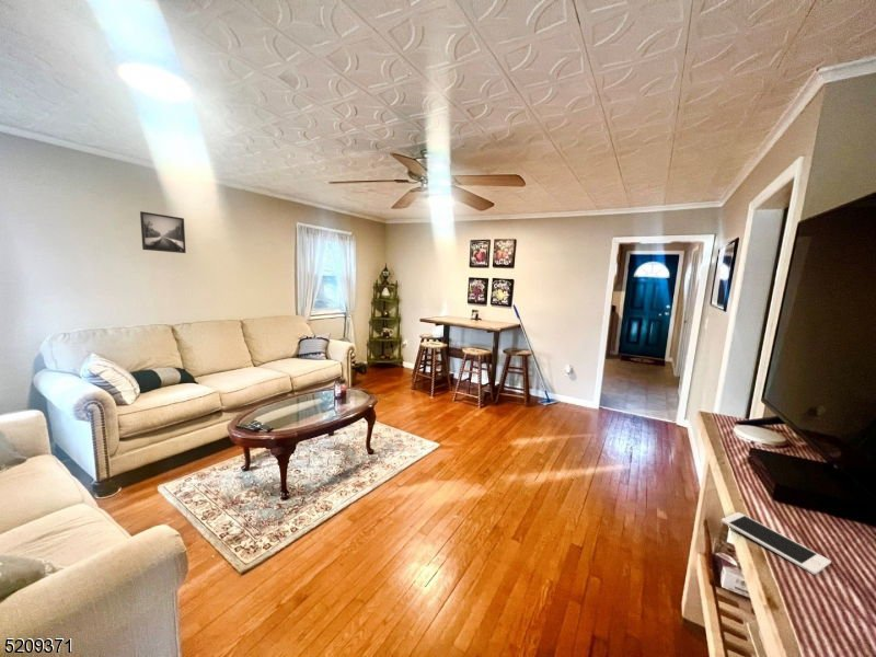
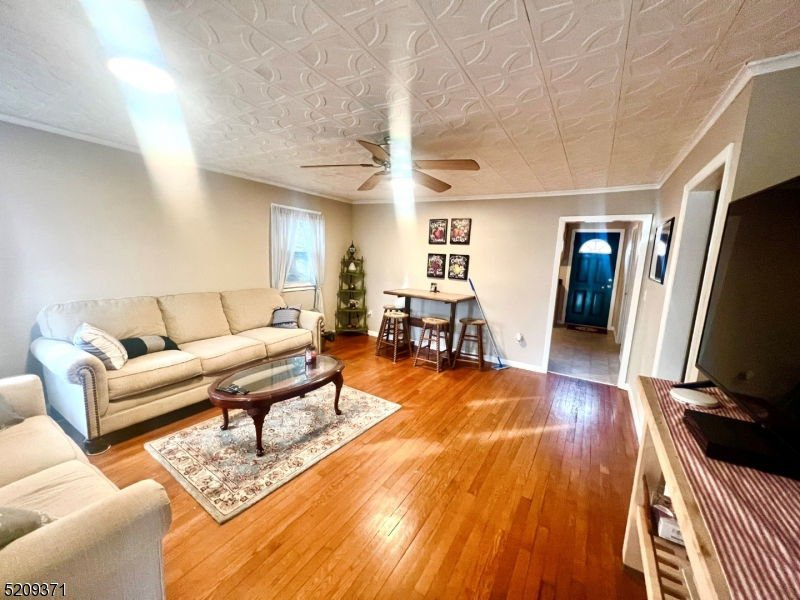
- cell phone (772, 539)
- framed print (163, 233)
